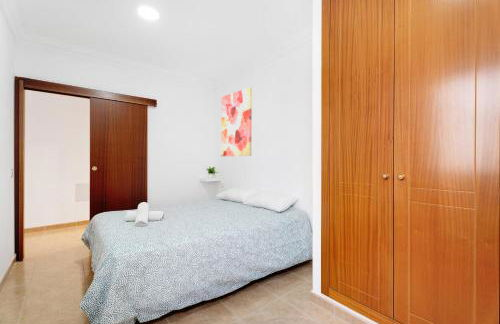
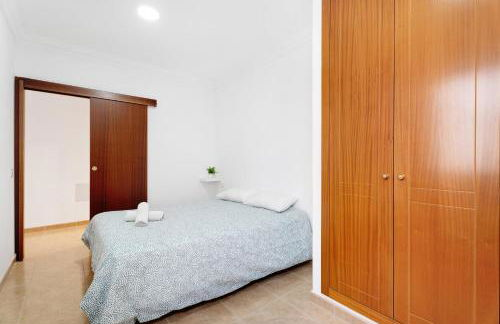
- wall art (235, 124)
